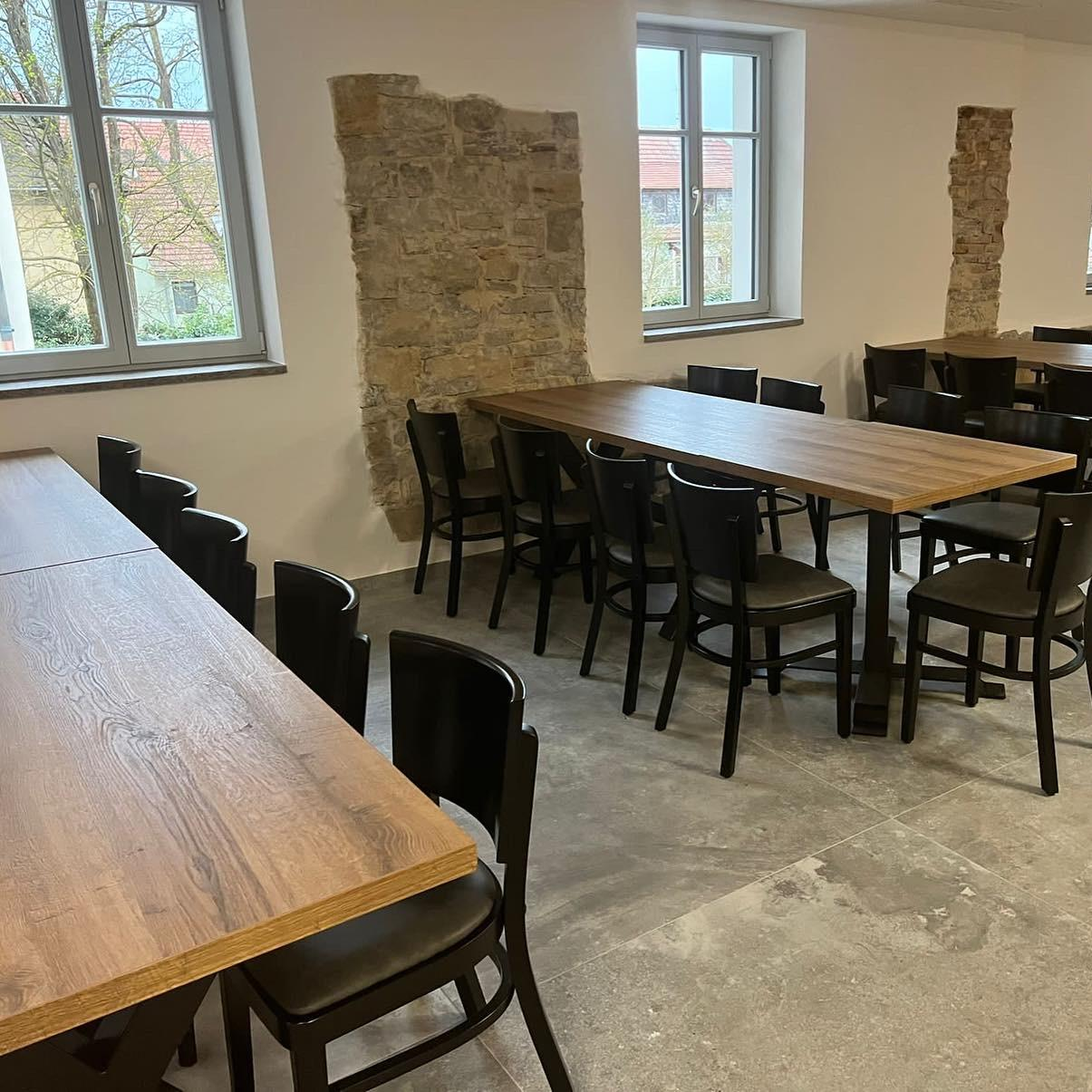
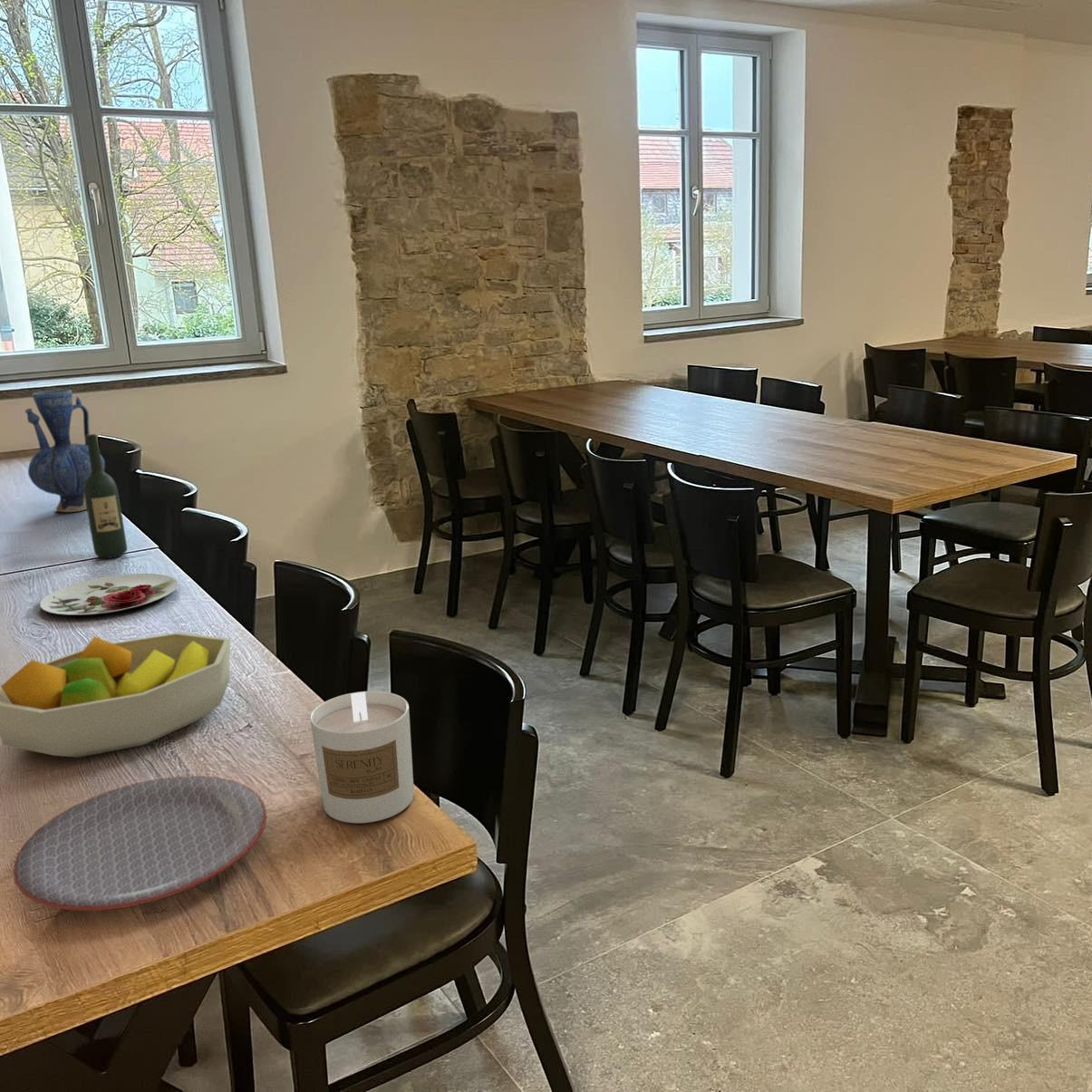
+ fruit bowl (119, 683)
+ vase (64, 451)
+ candle (363, 747)
+ plate (110, 592)
+ wine bottle (101, 496)
+ plate (146, 842)
